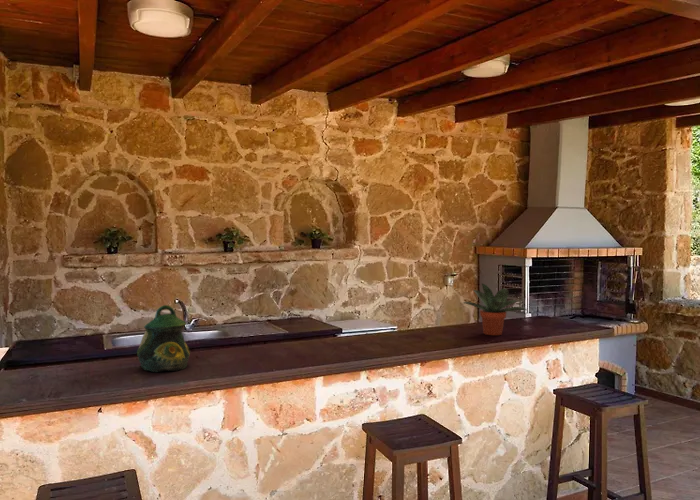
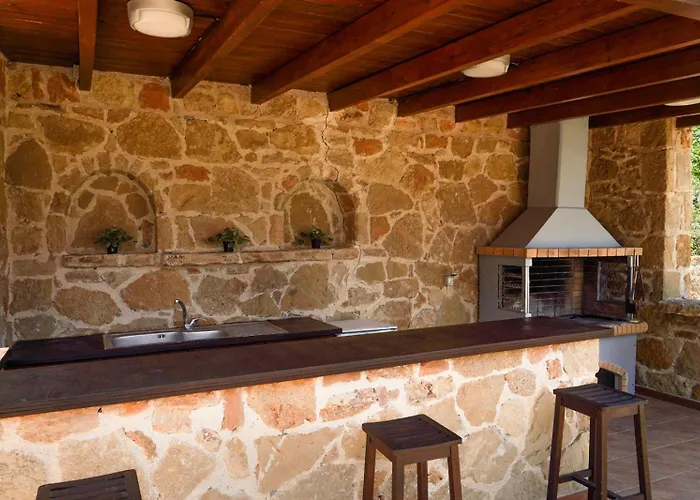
- ceramic pitcher (161, 335)
- potted plant (494, 308)
